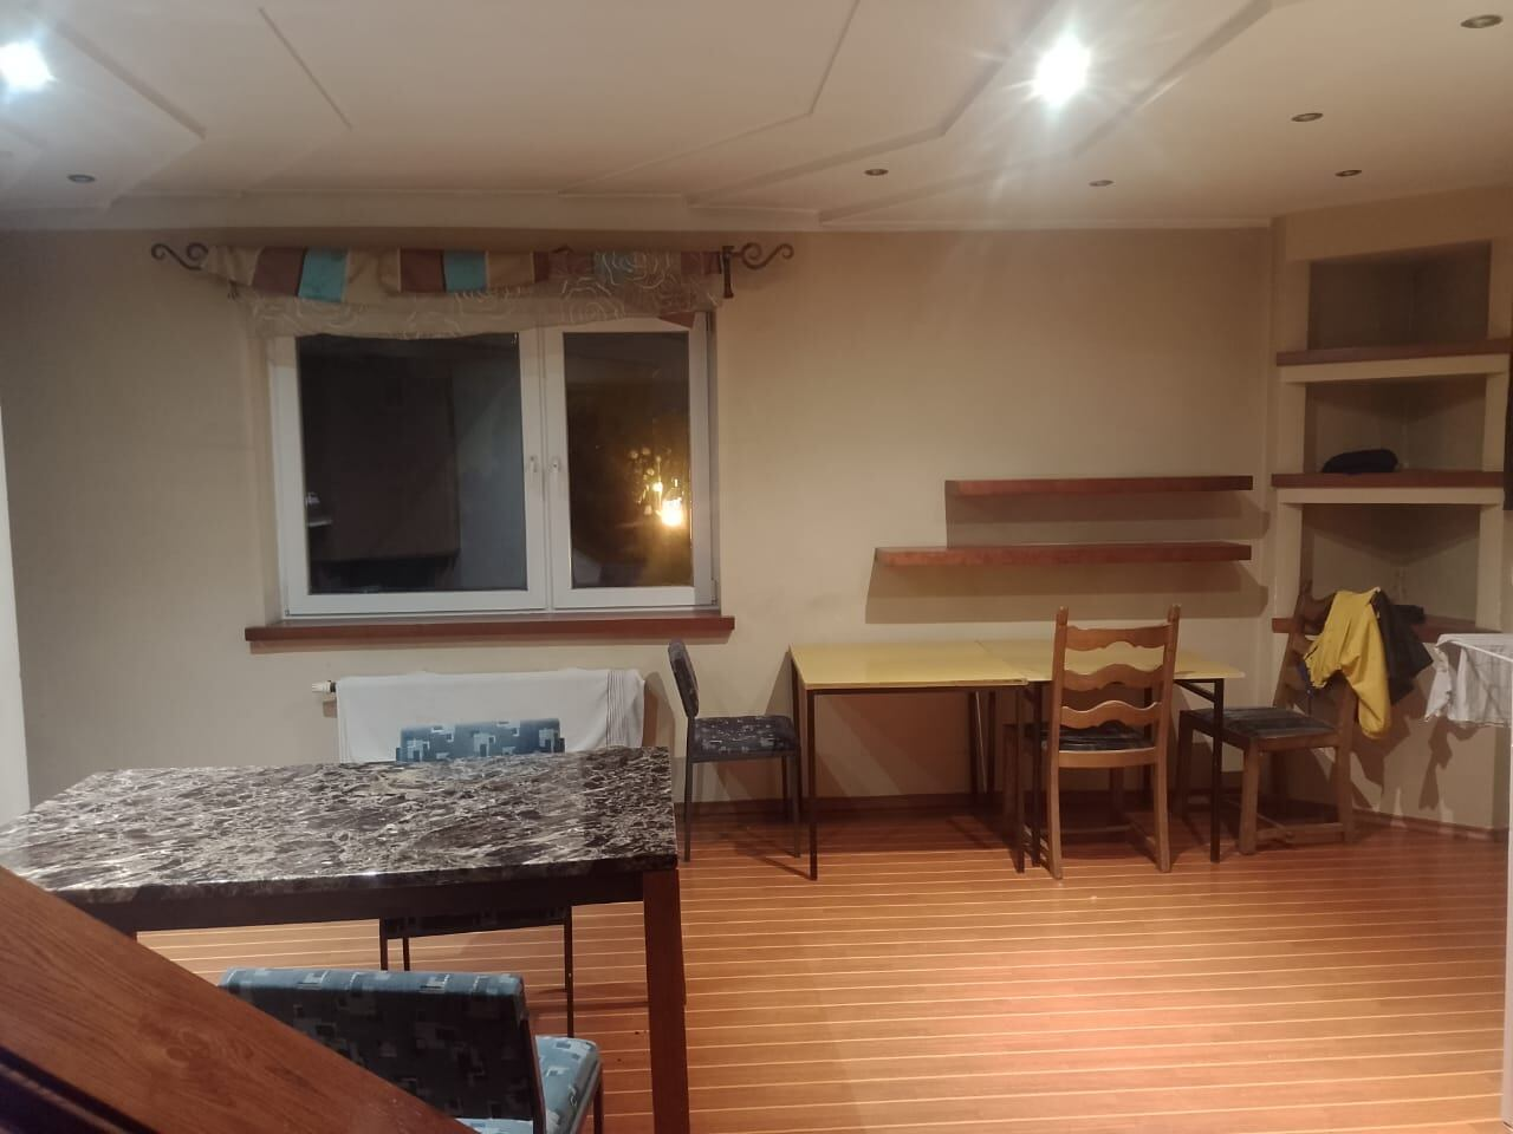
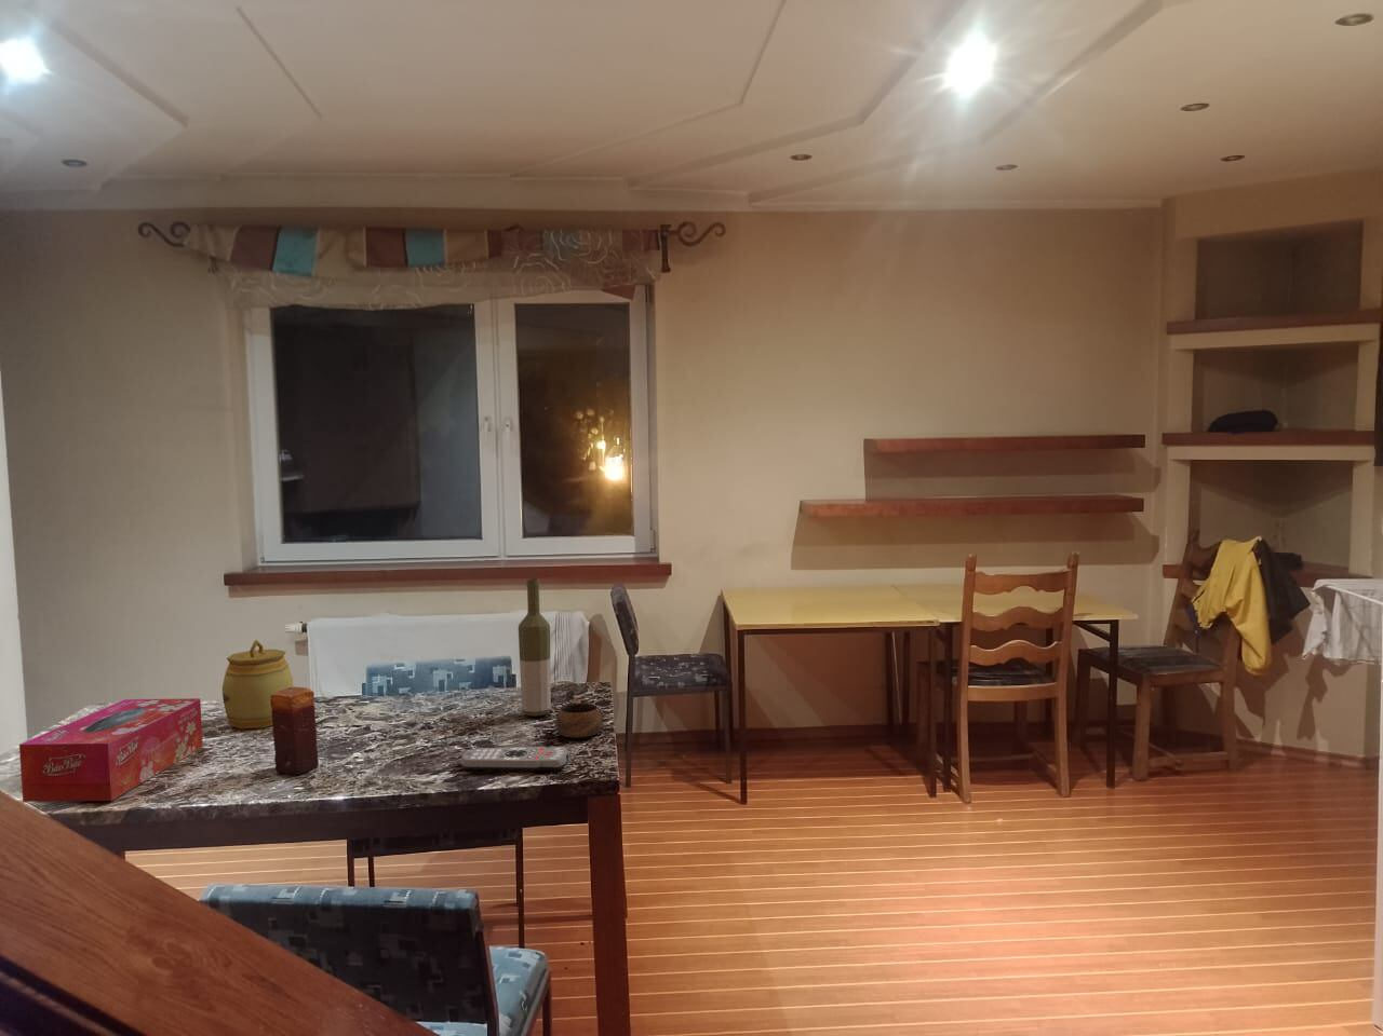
+ remote control (514, 758)
+ bottle (534, 646)
+ cup (580, 717)
+ jar (257, 680)
+ candle (294, 729)
+ tissue box (119, 745)
